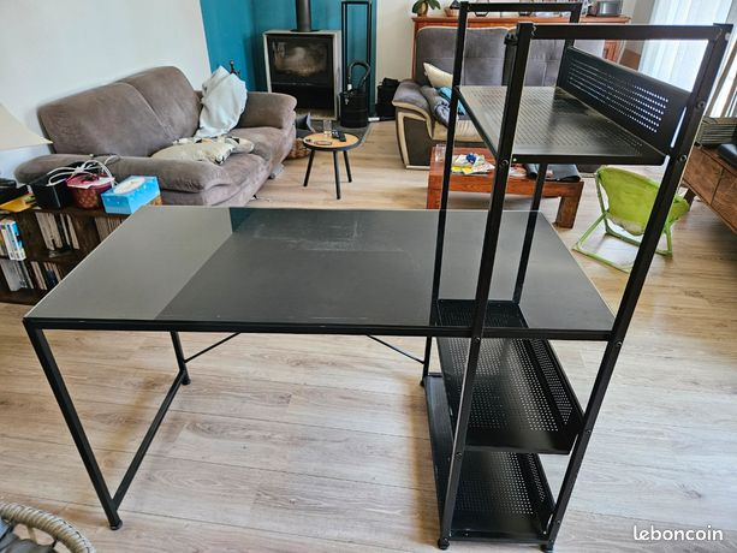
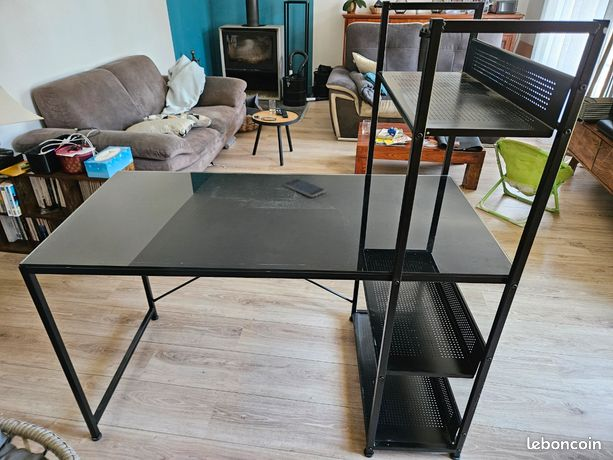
+ smartphone (304, 187)
